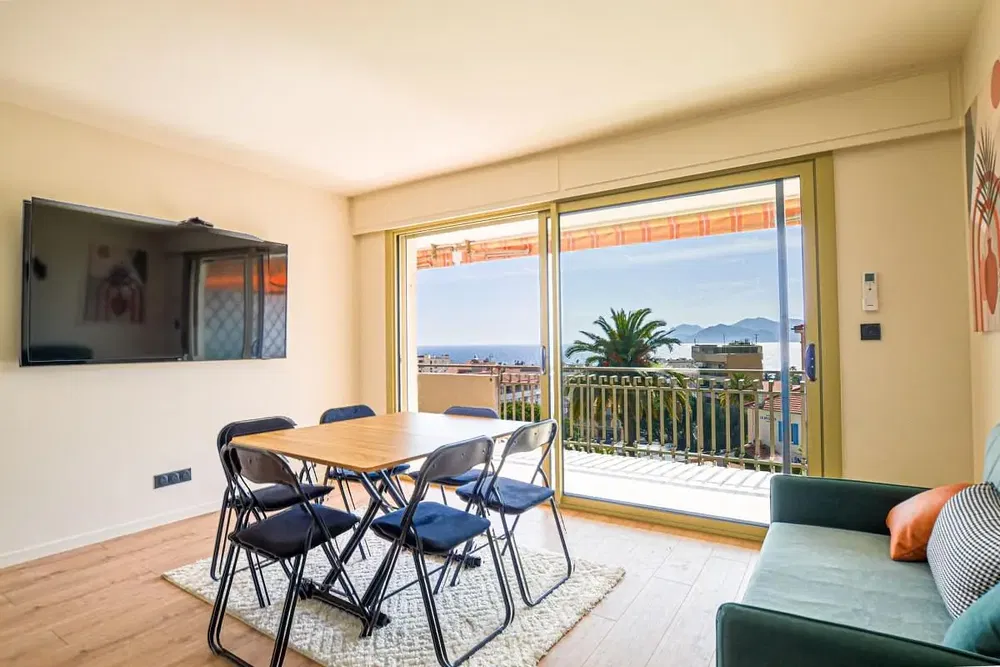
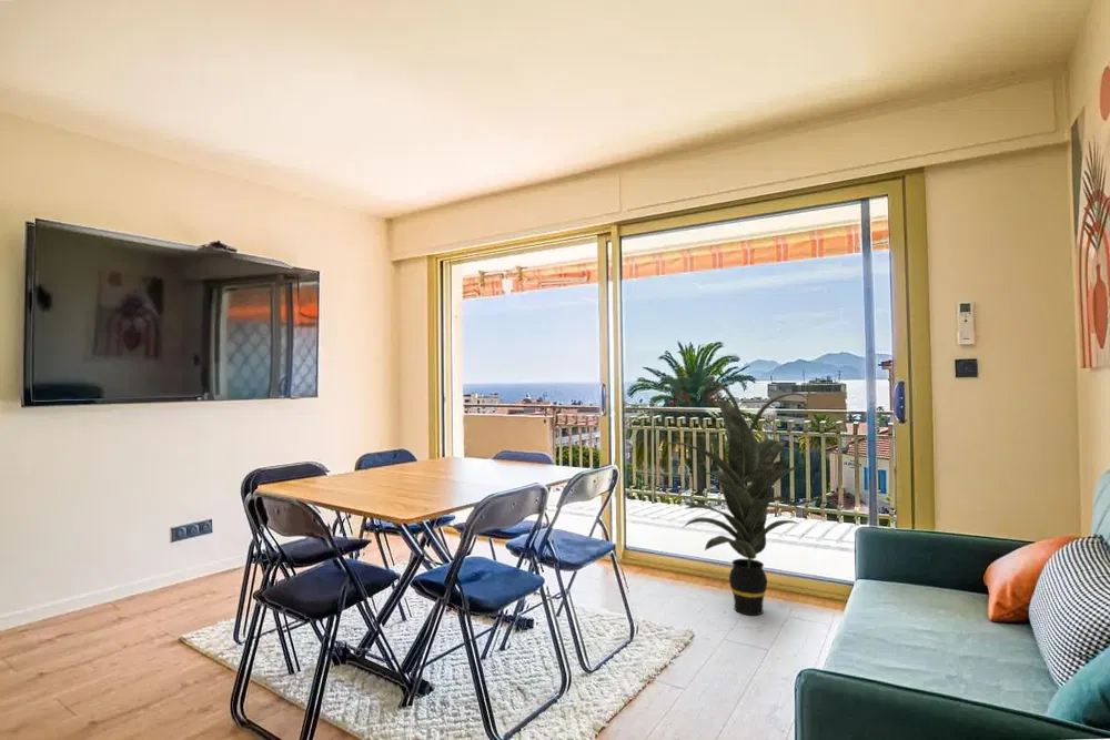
+ indoor plant (739, 493)
